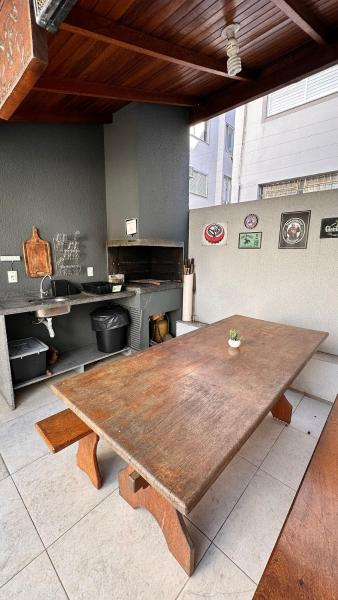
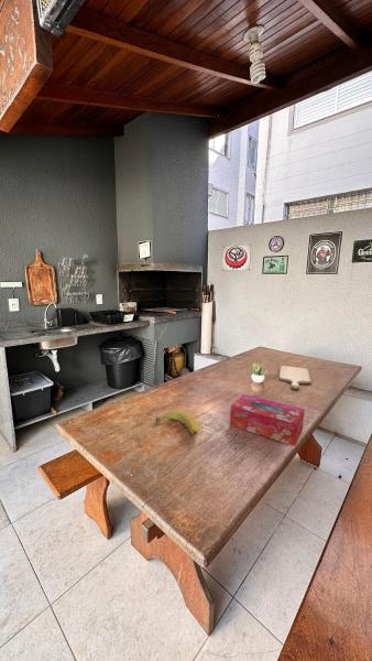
+ tissue box (266, 416)
+ chopping board (294, 376)
+ fruit (177, 420)
